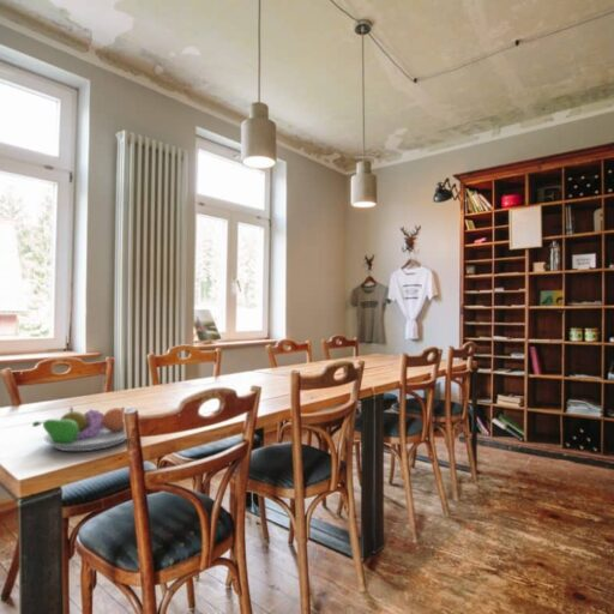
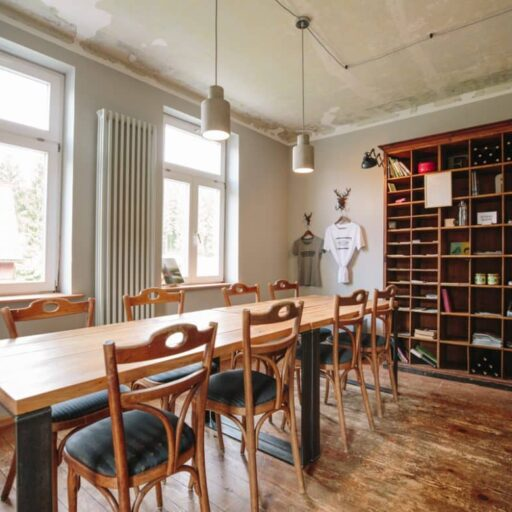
- fruit bowl (88, 425)
